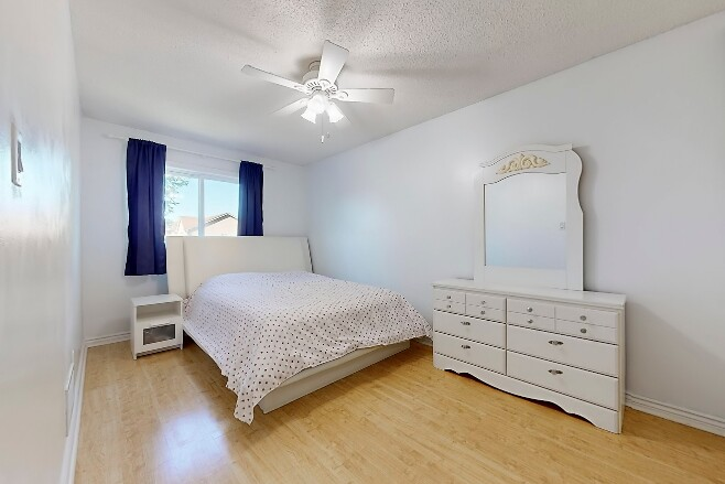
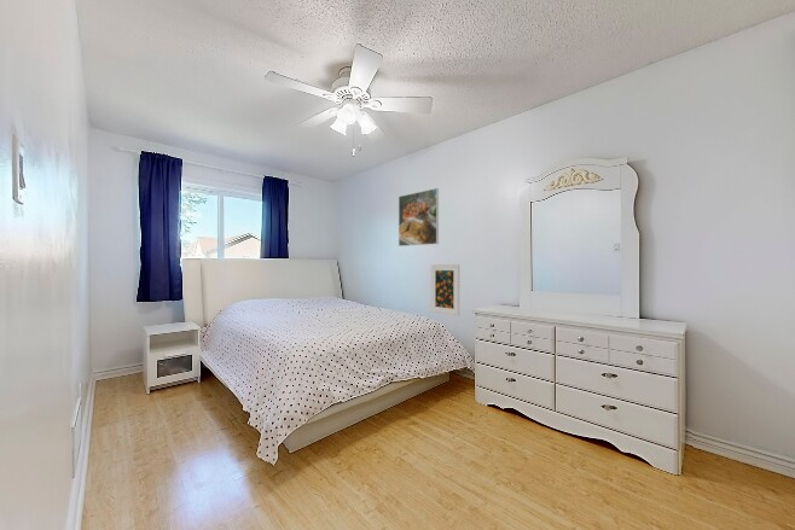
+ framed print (445, 289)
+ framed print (417, 219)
